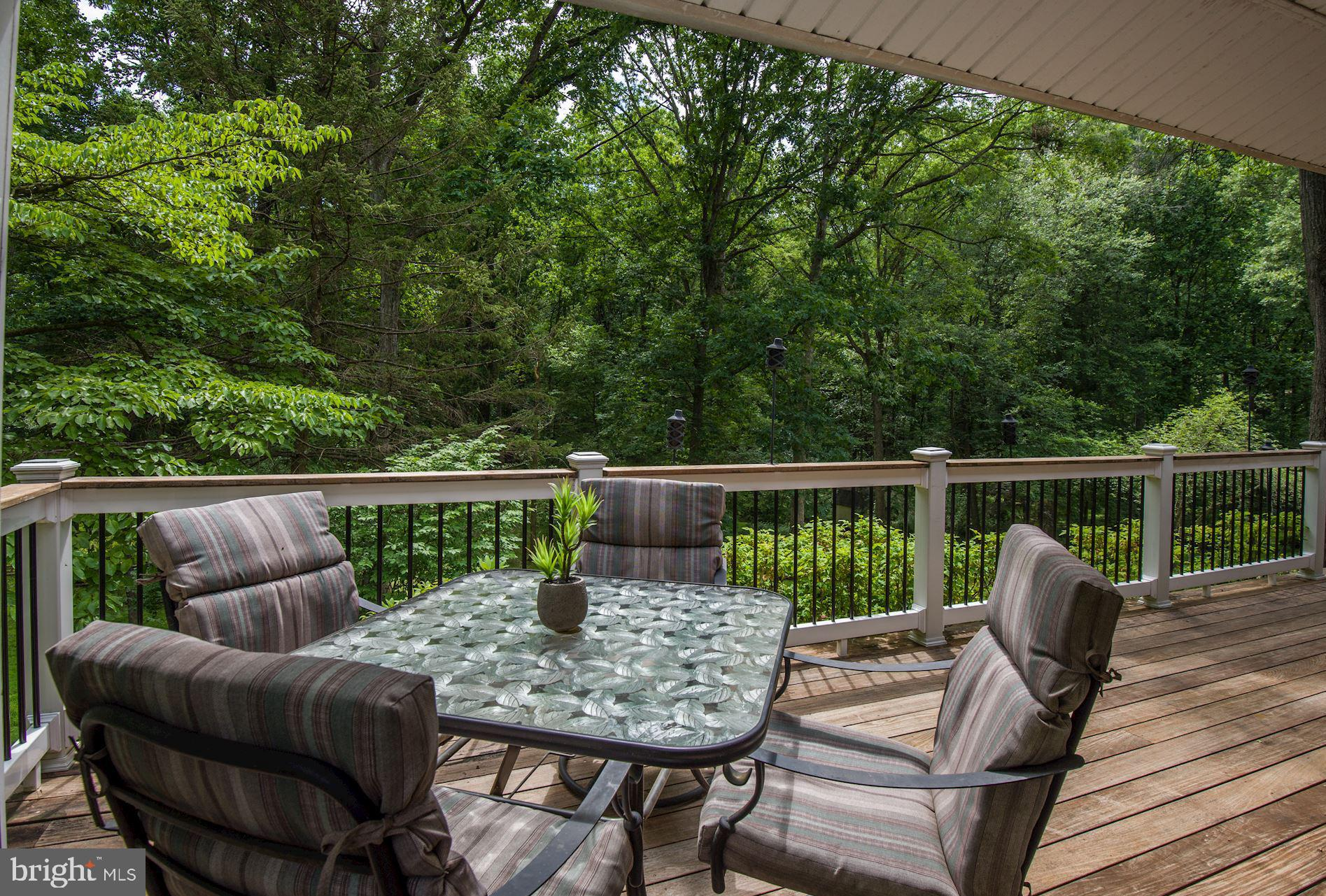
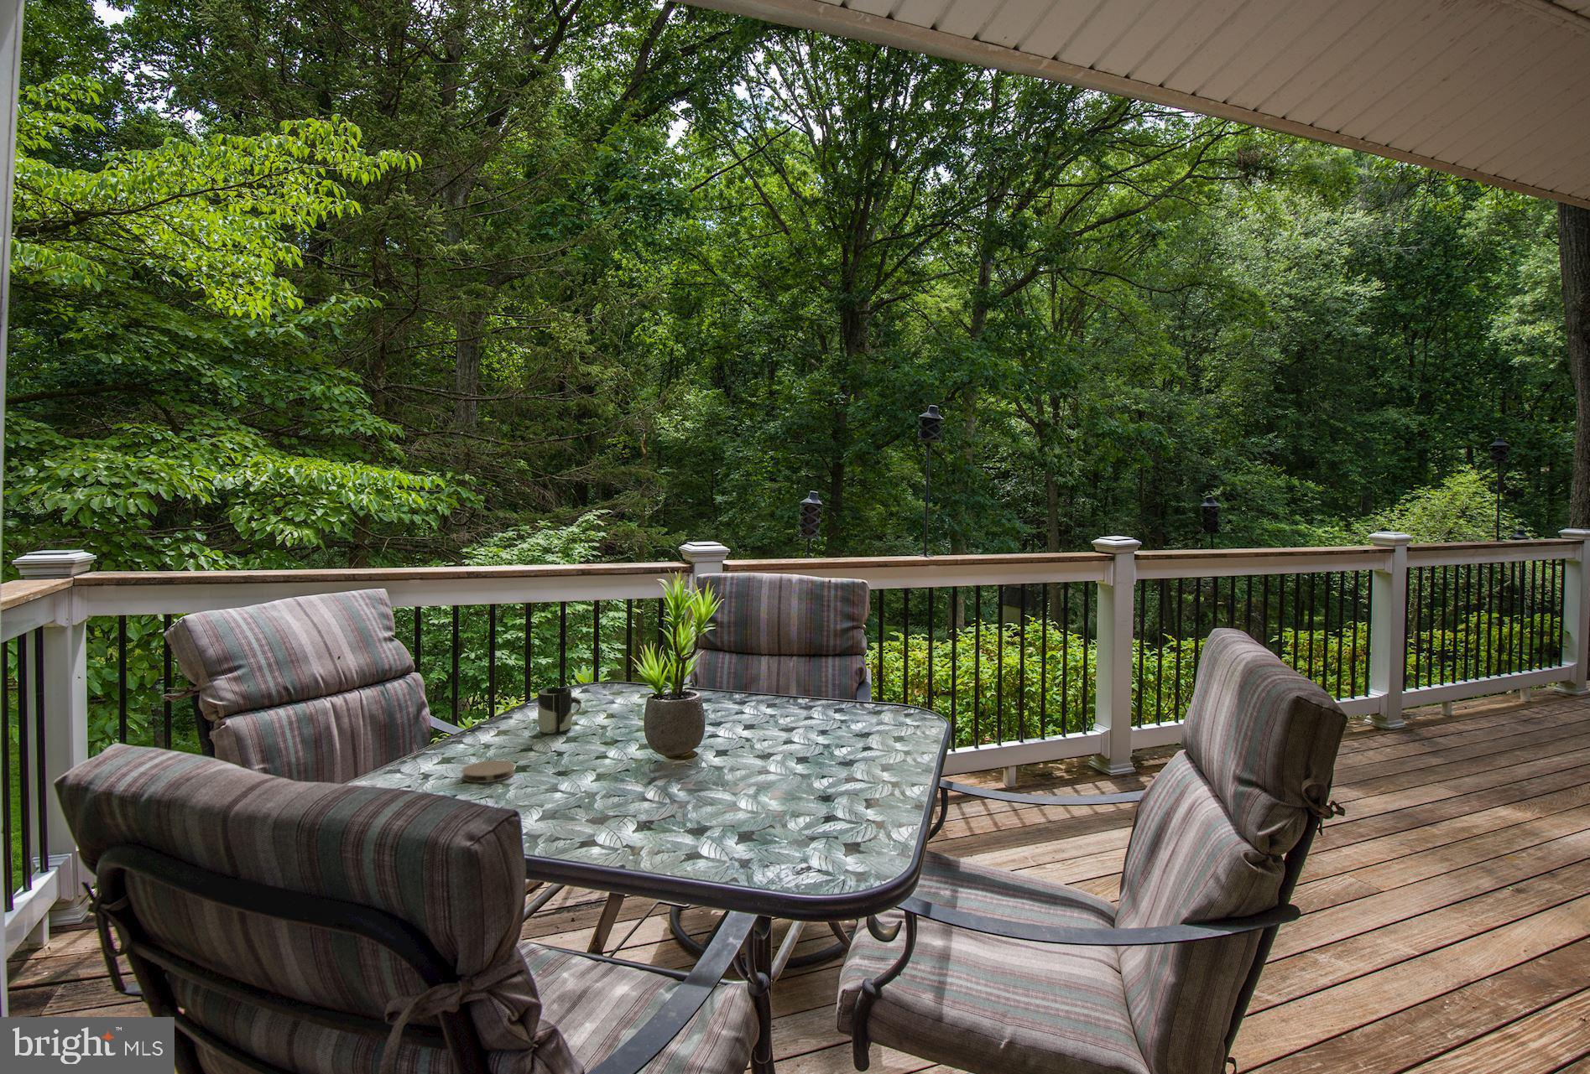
+ cup (560, 710)
+ coaster (488, 771)
